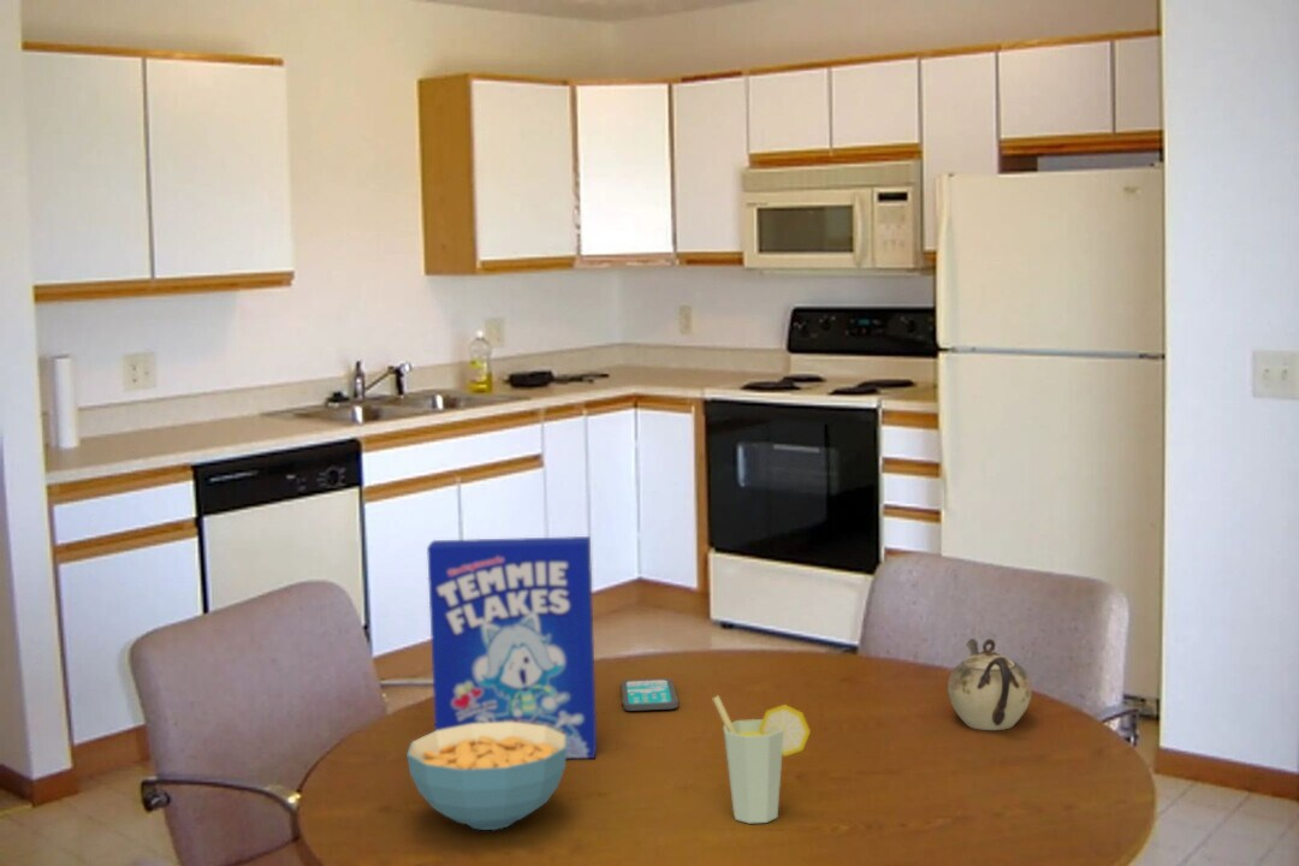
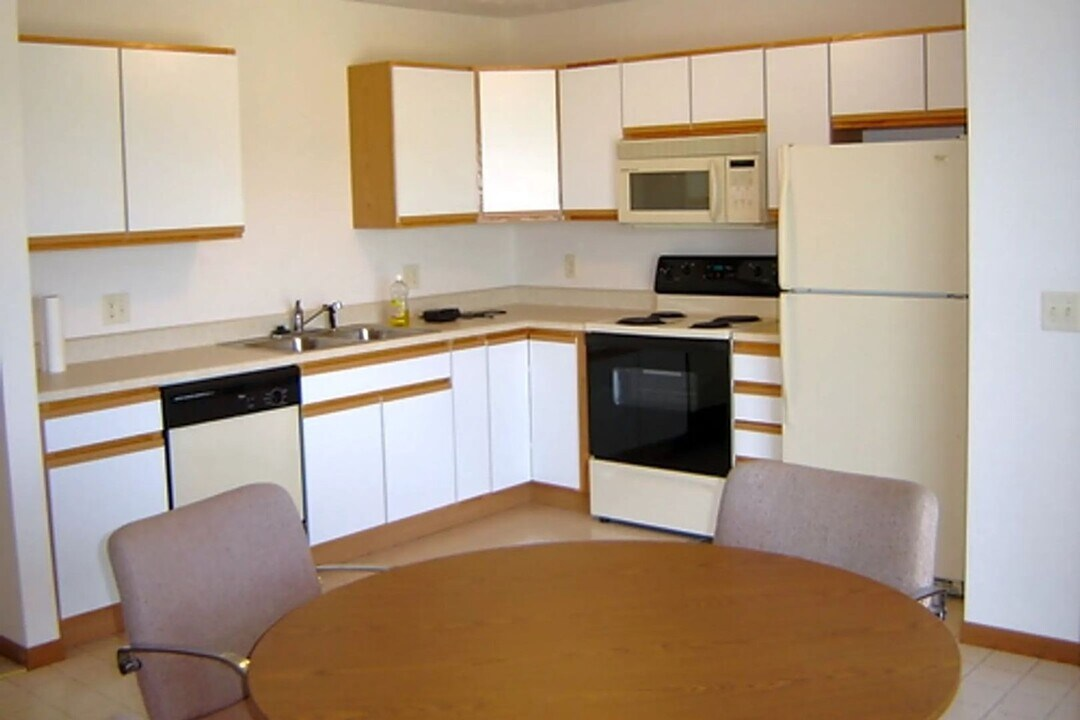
- teapot (987, 680)
- cup (761, 757)
- smartphone (648, 693)
- cereal box (514, 647)
- cereal bowl (490, 783)
